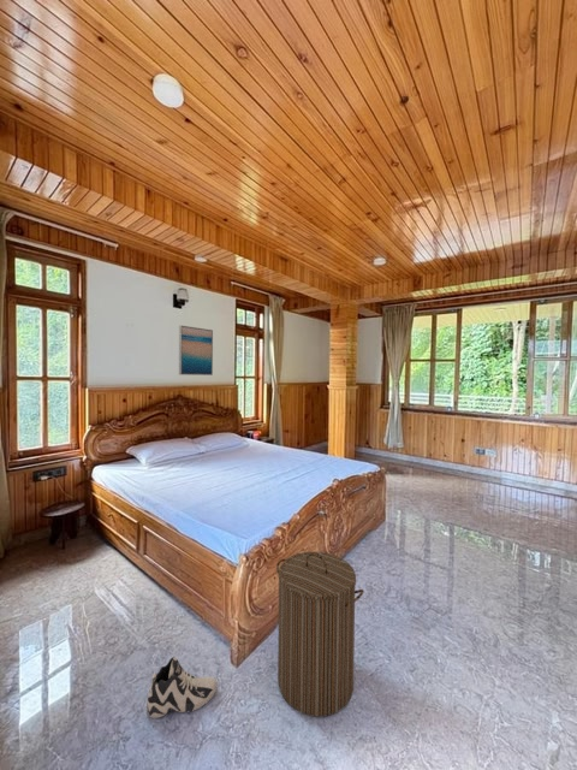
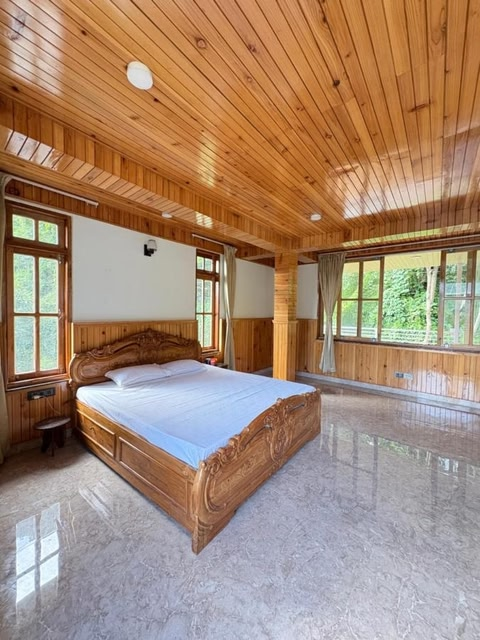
- sneaker (183, 680)
- wall art (196, 351)
- laundry hamper (316, 617)
